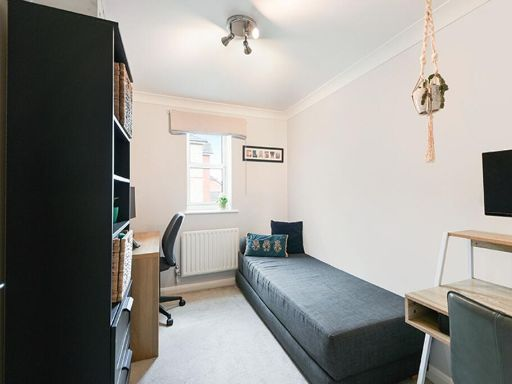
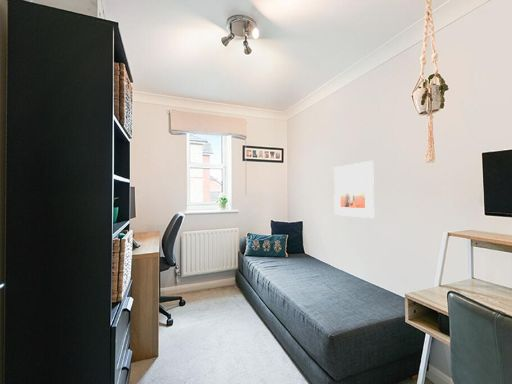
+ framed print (352, 190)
